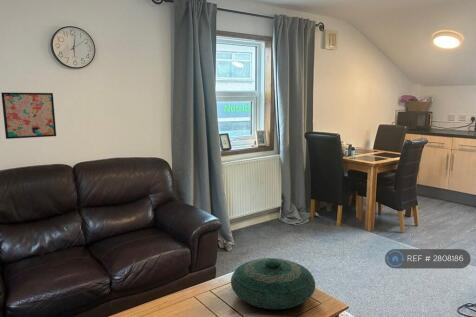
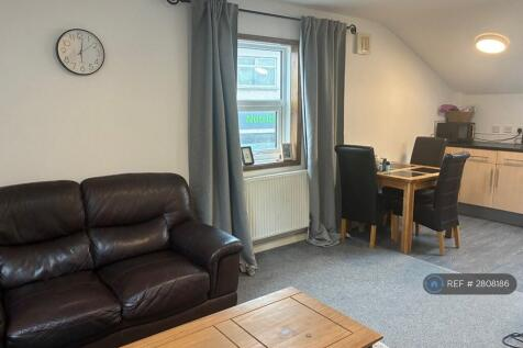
- wall art (29, 115)
- decorative bowl (272, 278)
